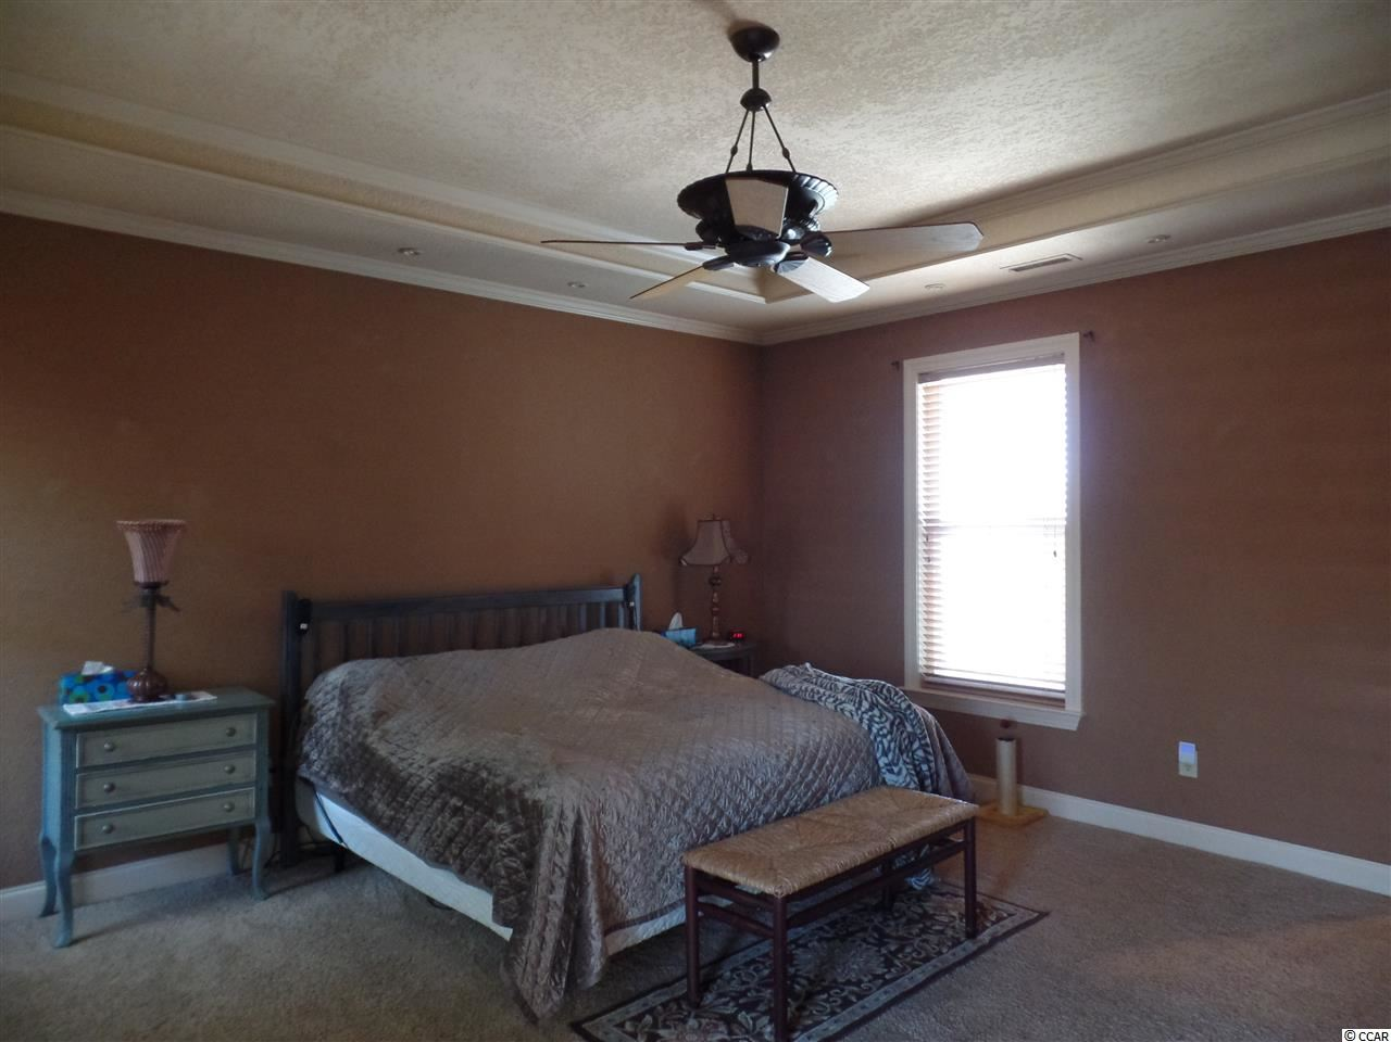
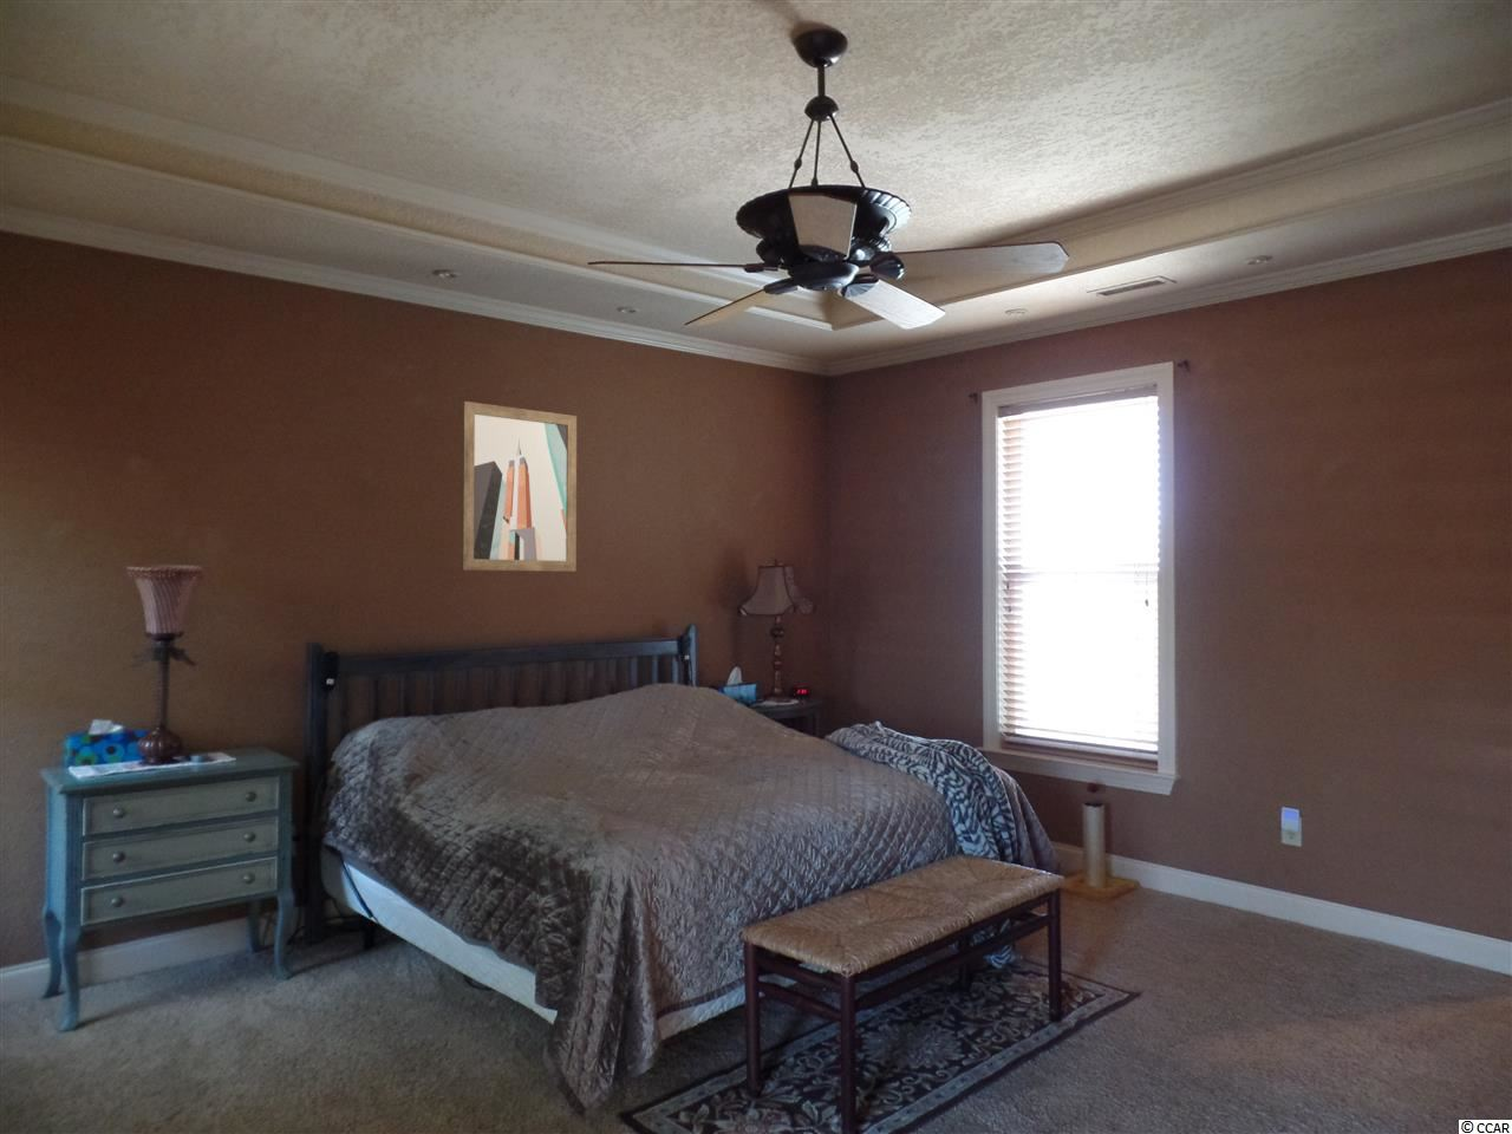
+ wall art (521, 490)
